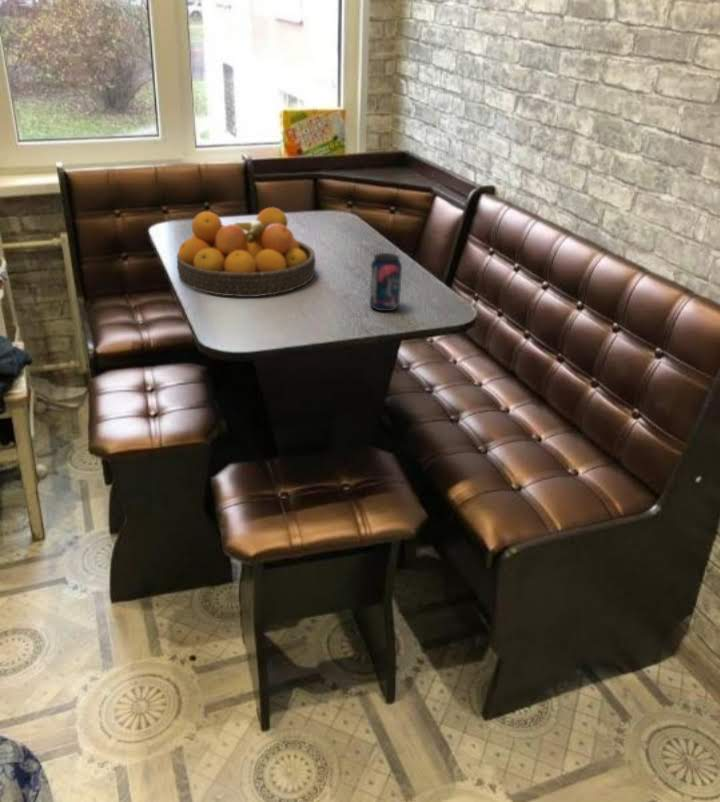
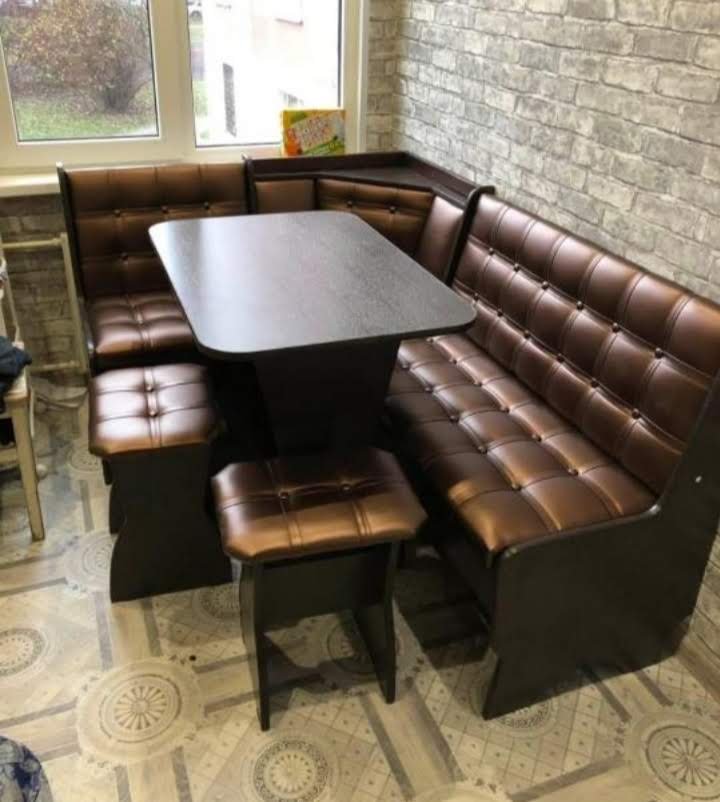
- beverage can (385, 282)
- fruit bowl (246, 244)
